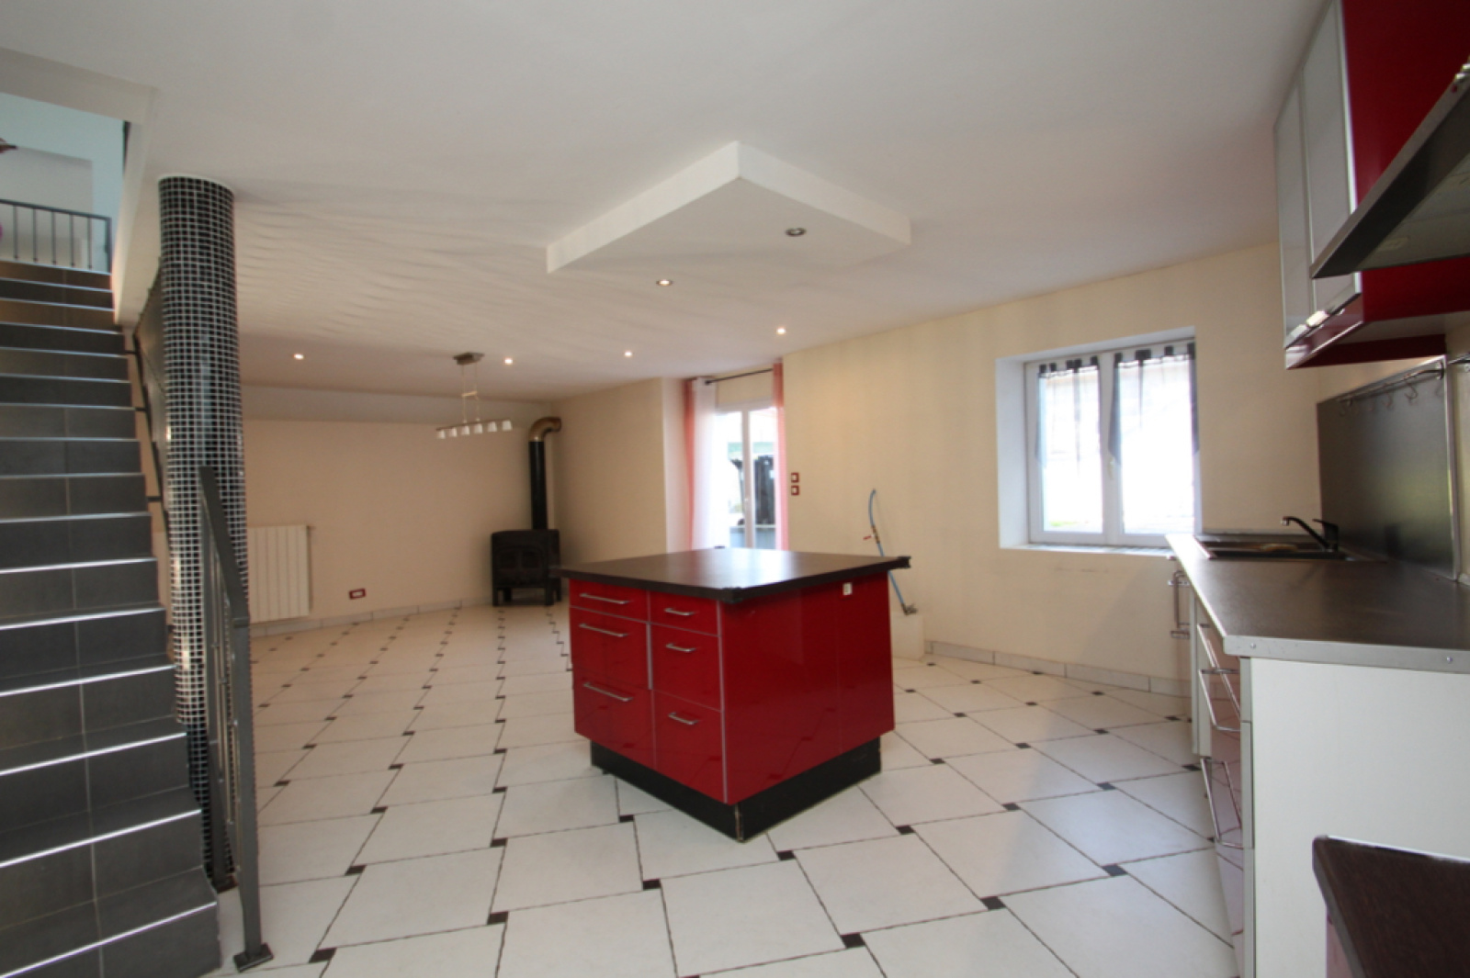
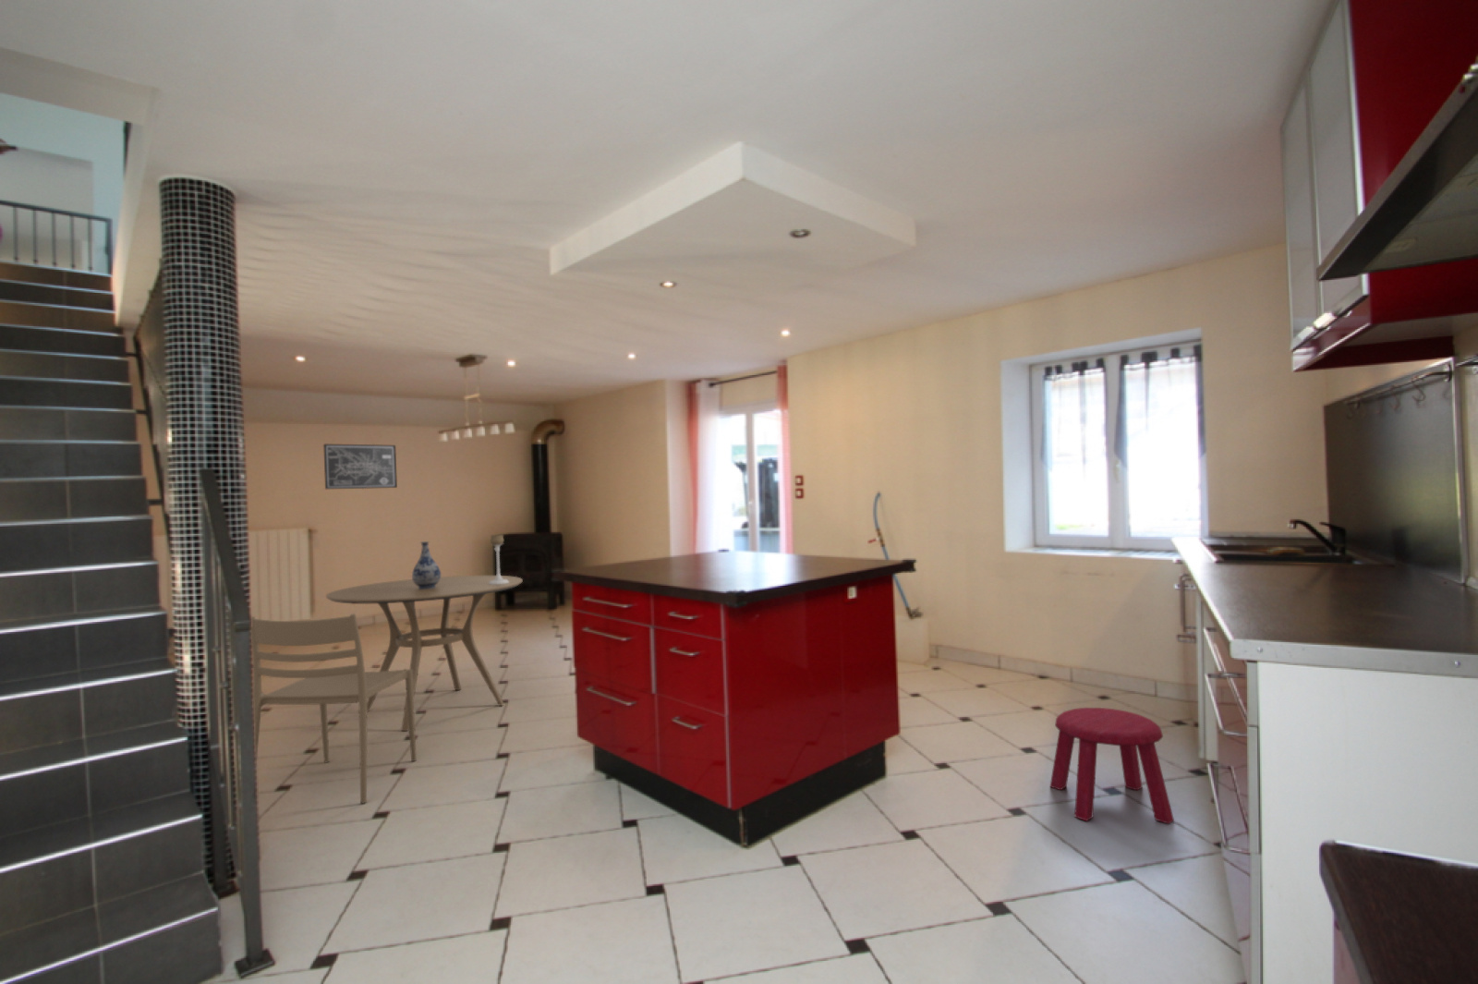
+ dining table (430, 646)
+ stool (1096, 760)
+ candle holder (497, 558)
+ wall art (361, 466)
+ vase (426, 564)
+ chair (336, 694)
